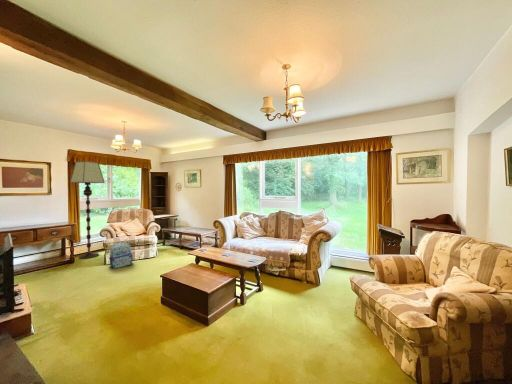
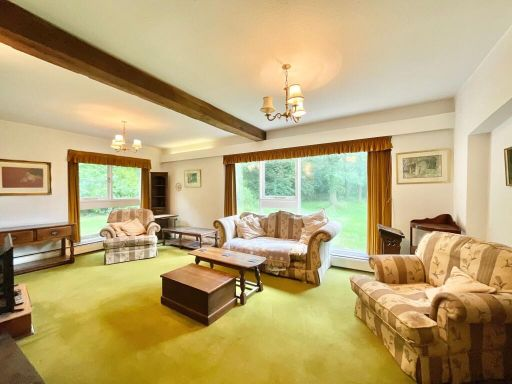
- backpack (121, 254)
- floor lamp (88, 209)
